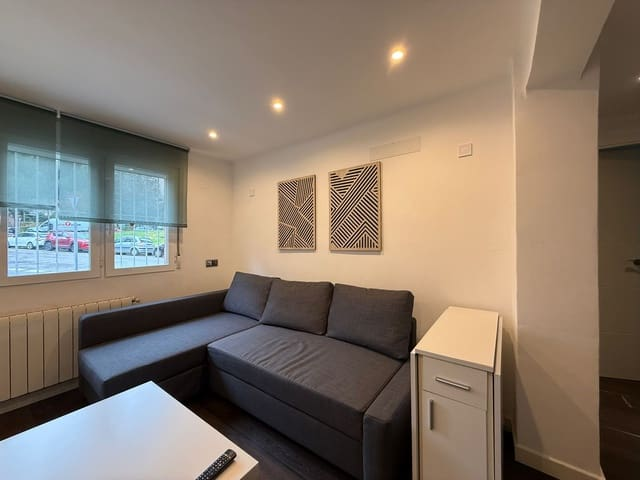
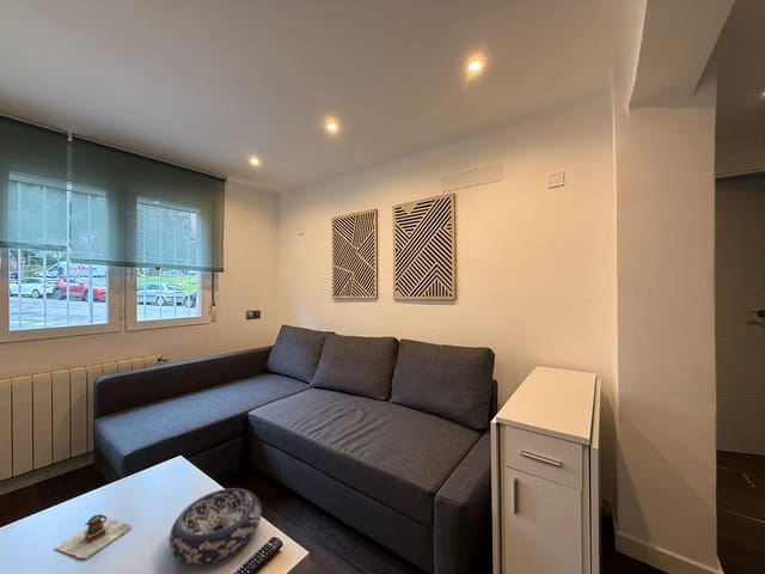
+ teapot (94, 525)
+ decorative bowl (218, 523)
